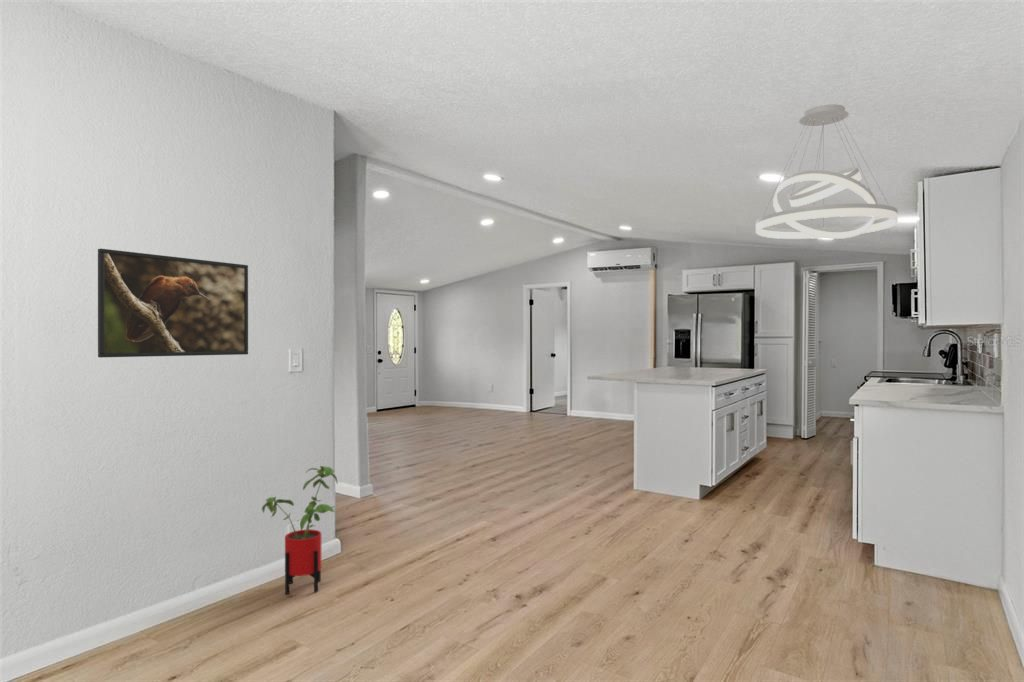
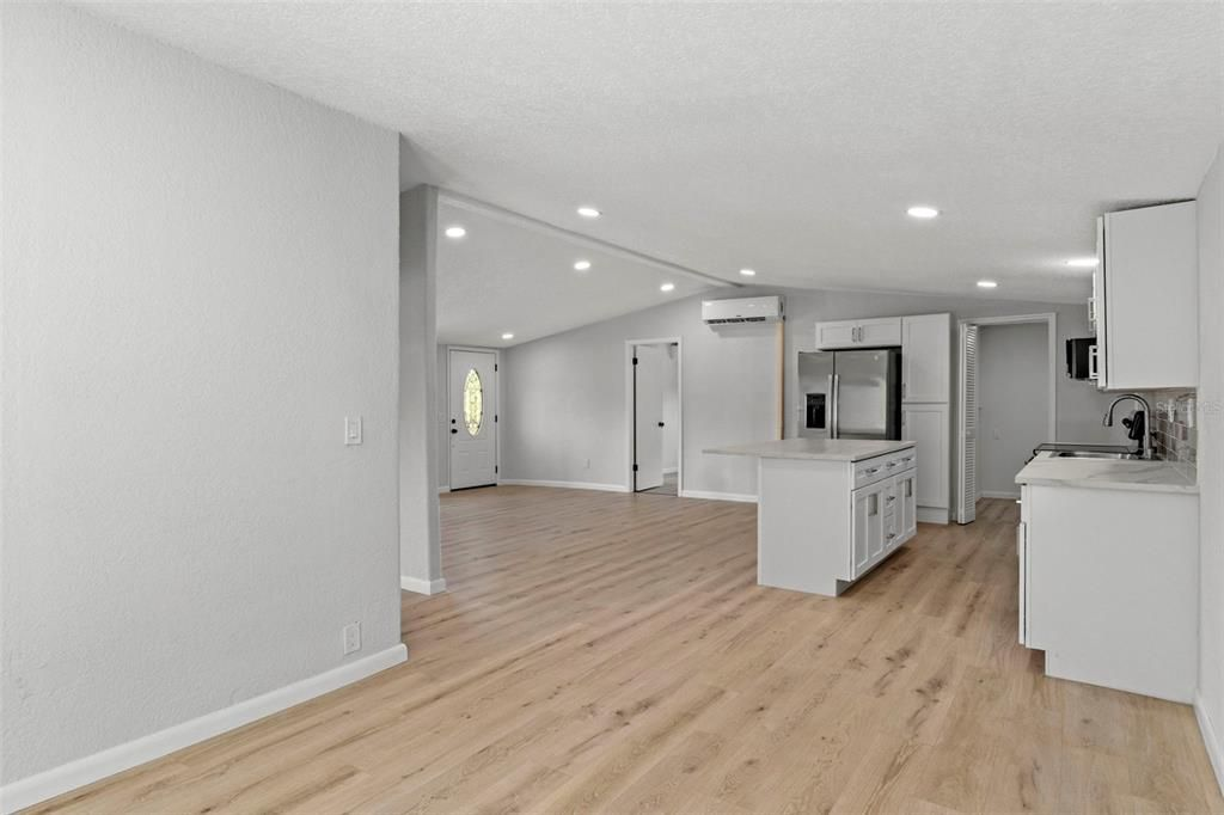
- pendant light (823, 173)
- house plant (308, 527)
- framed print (180, 306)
